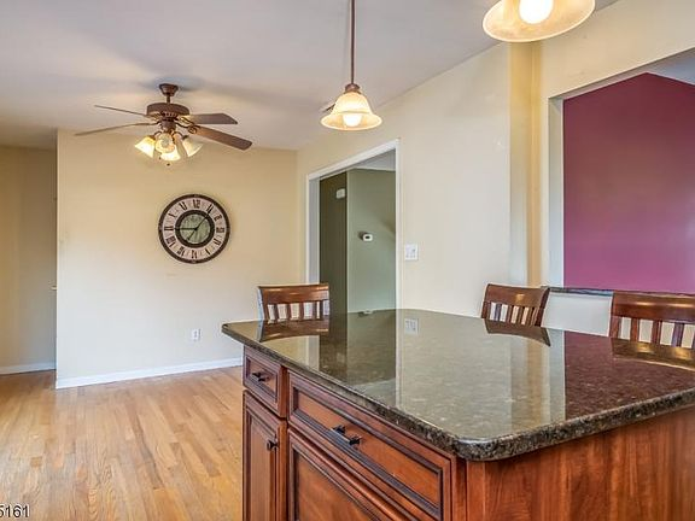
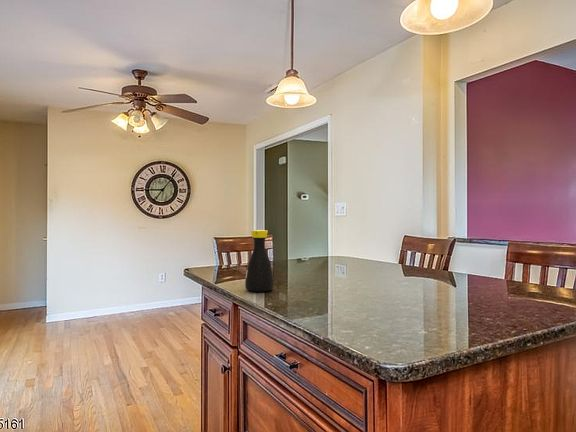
+ bottle (259, 259)
